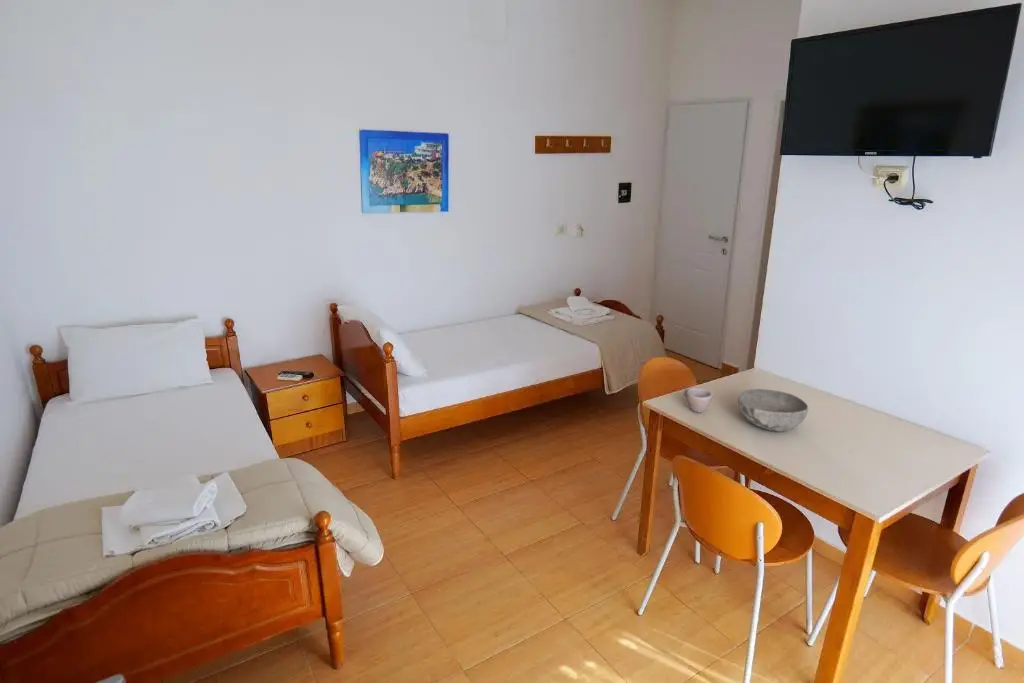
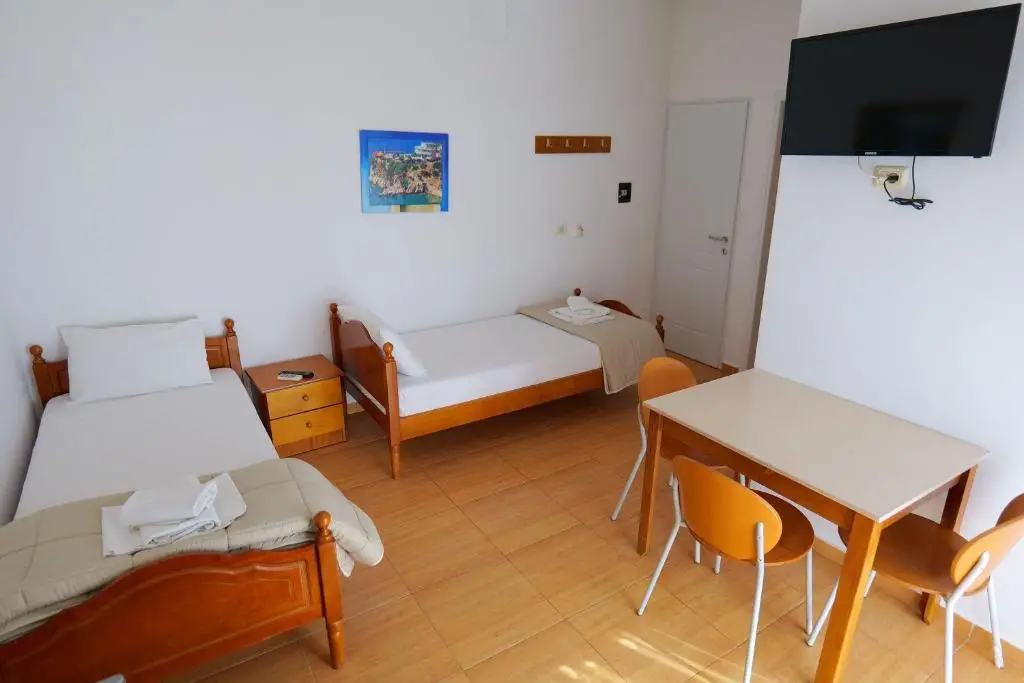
- bowl (771, 412)
- cup (695, 400)
